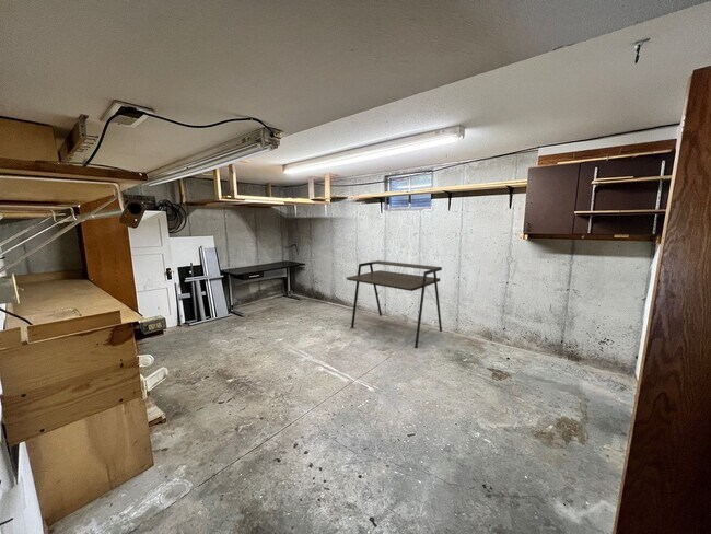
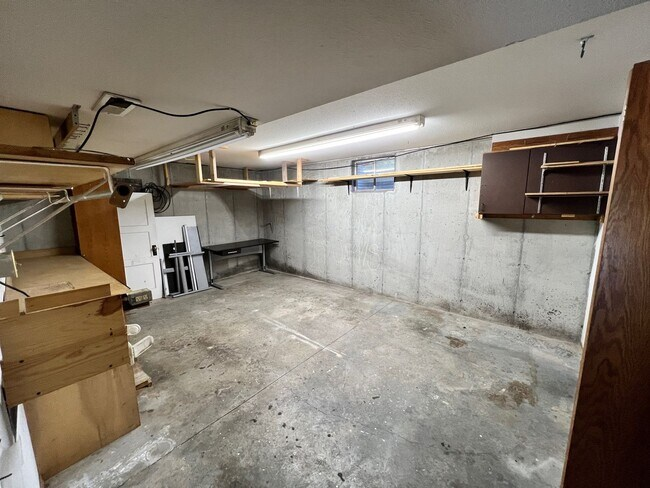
- desk (396, 288)
